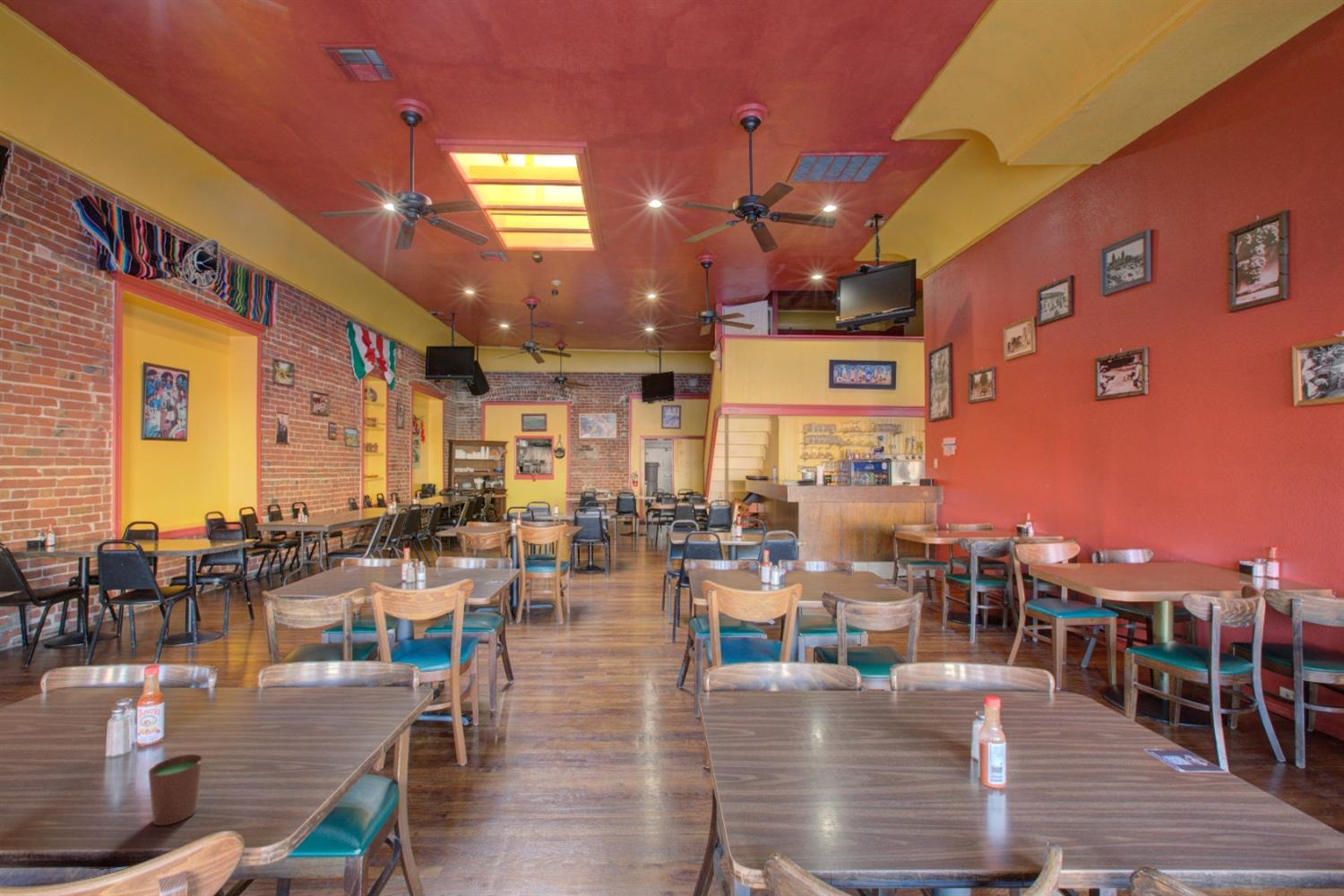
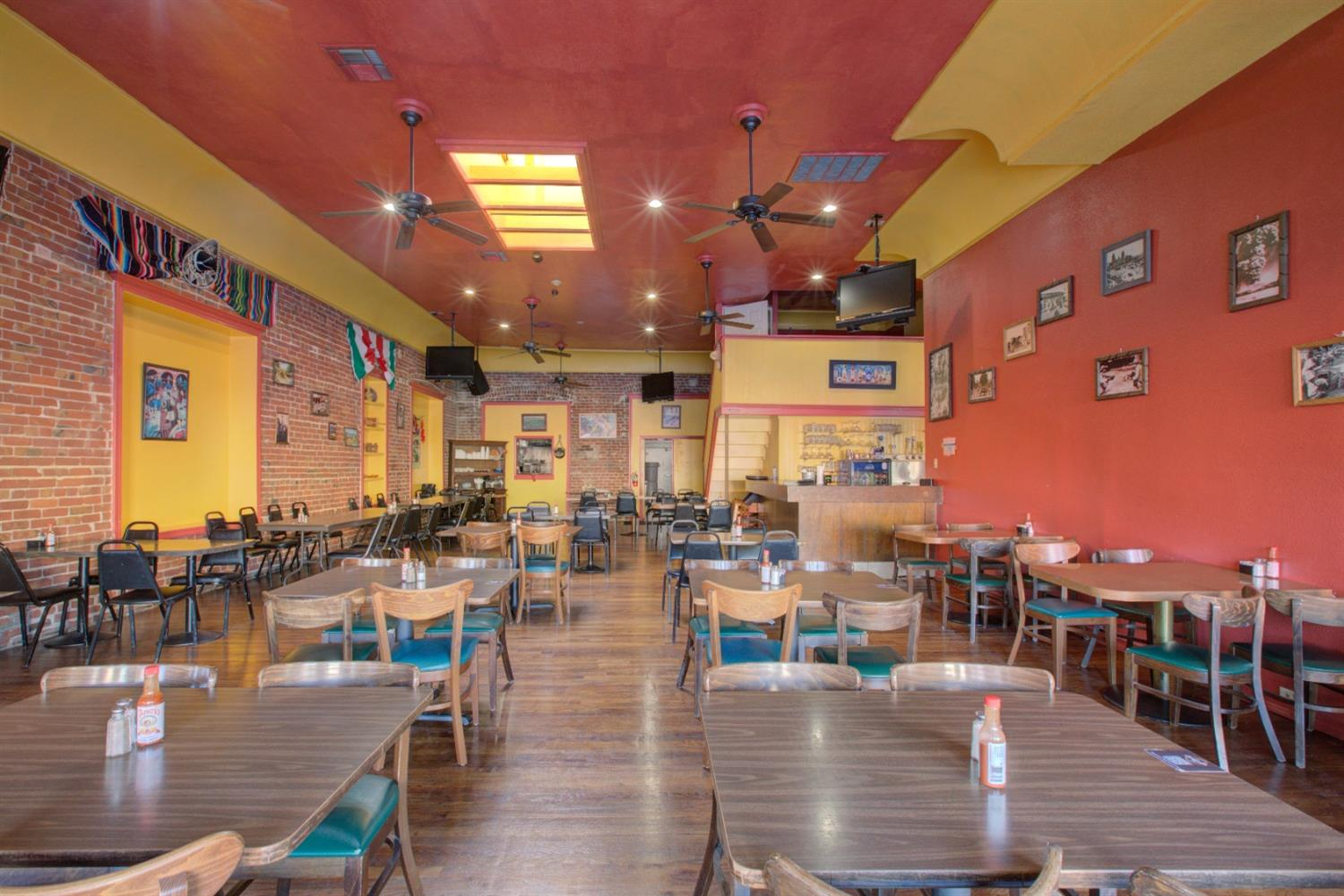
- cup (175, 789)
